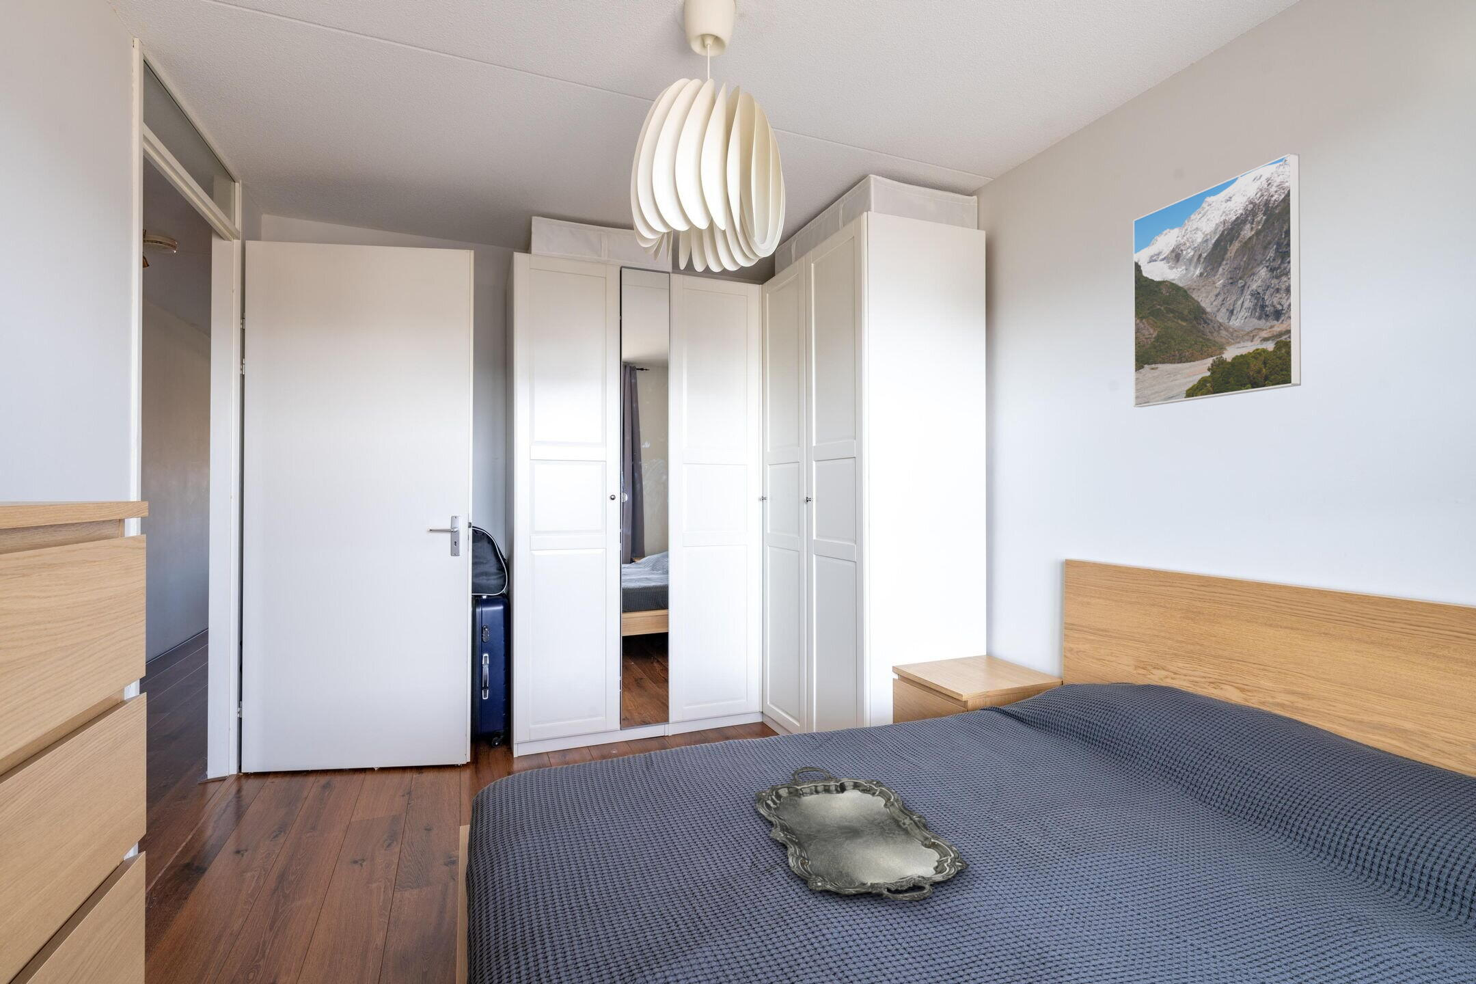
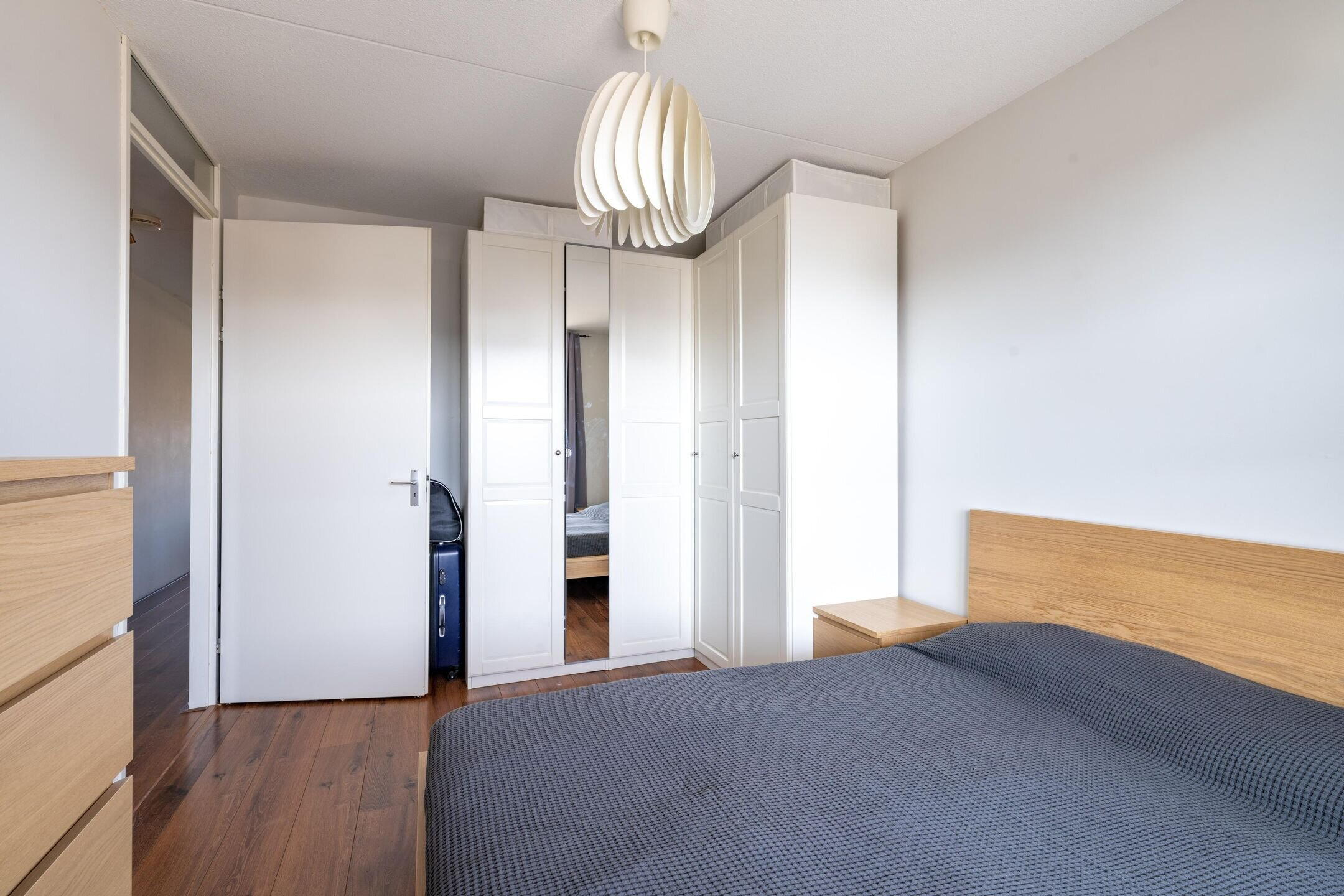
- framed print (1207, 294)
- serving tray (849, 826)
